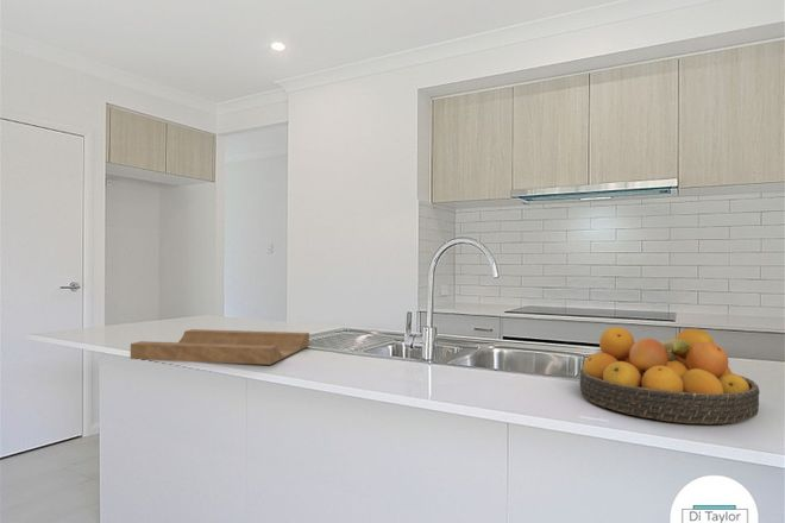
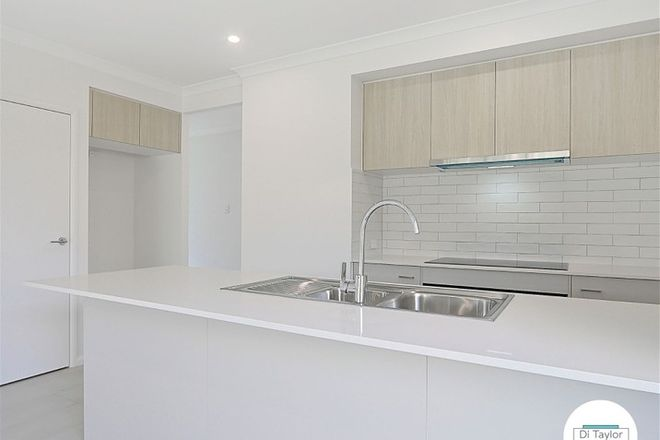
- fruit bowl (662, 365)
- cutting board (226, 345)
